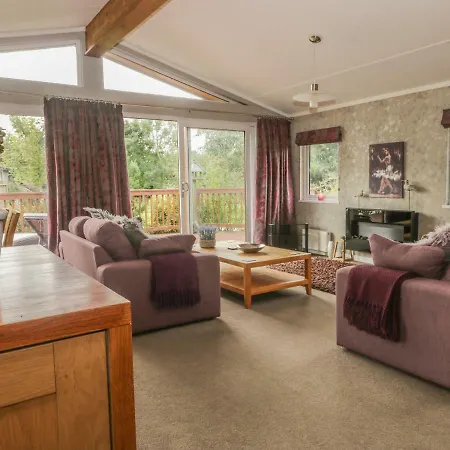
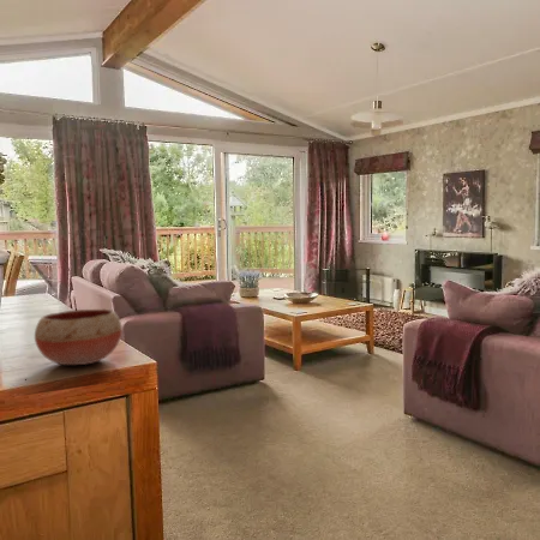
+ bowl (79, 337)
